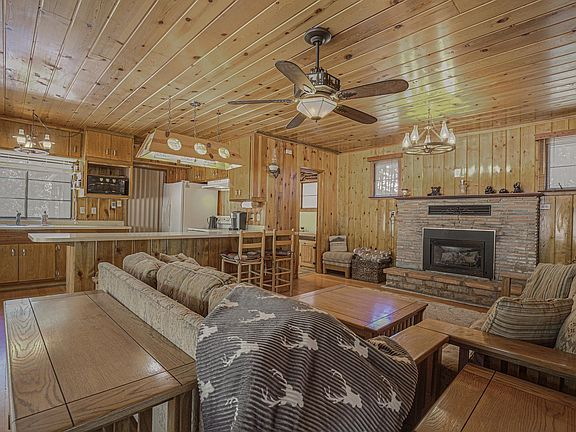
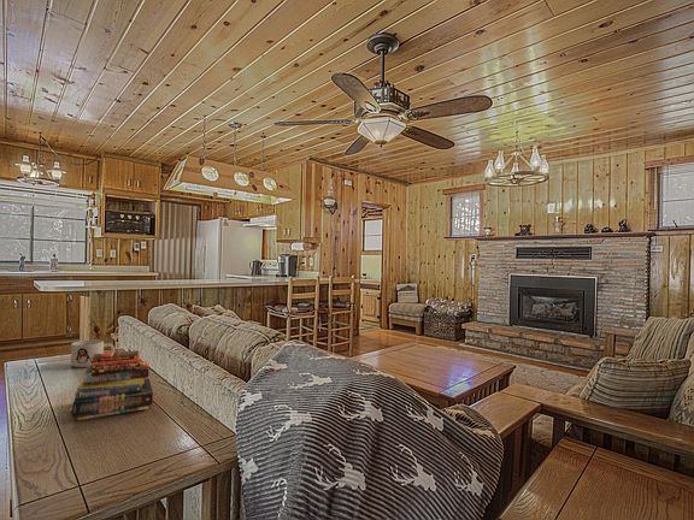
+ mug (93, 351)
+ book (113, 379)
